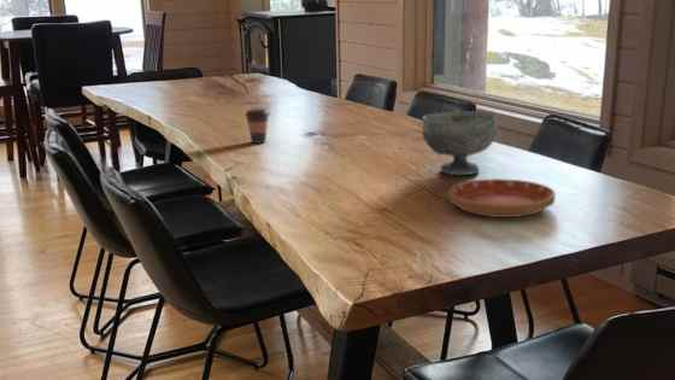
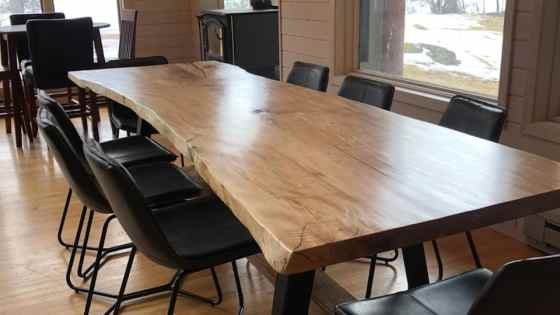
- saucer (500, 198)
- coffee cup (257, 125)
- bowl (458, 142)
